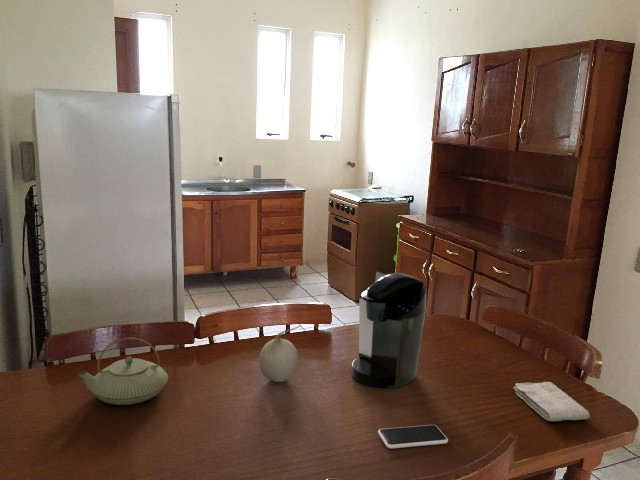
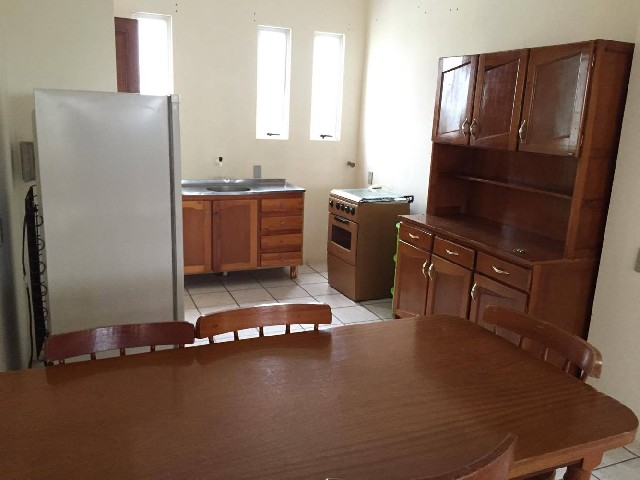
- coffee maker (378, 318)
- washcloth (549, 399)
- smartphone (412, 436)
- teapot (123, 366)
- fruit (278, 354)
